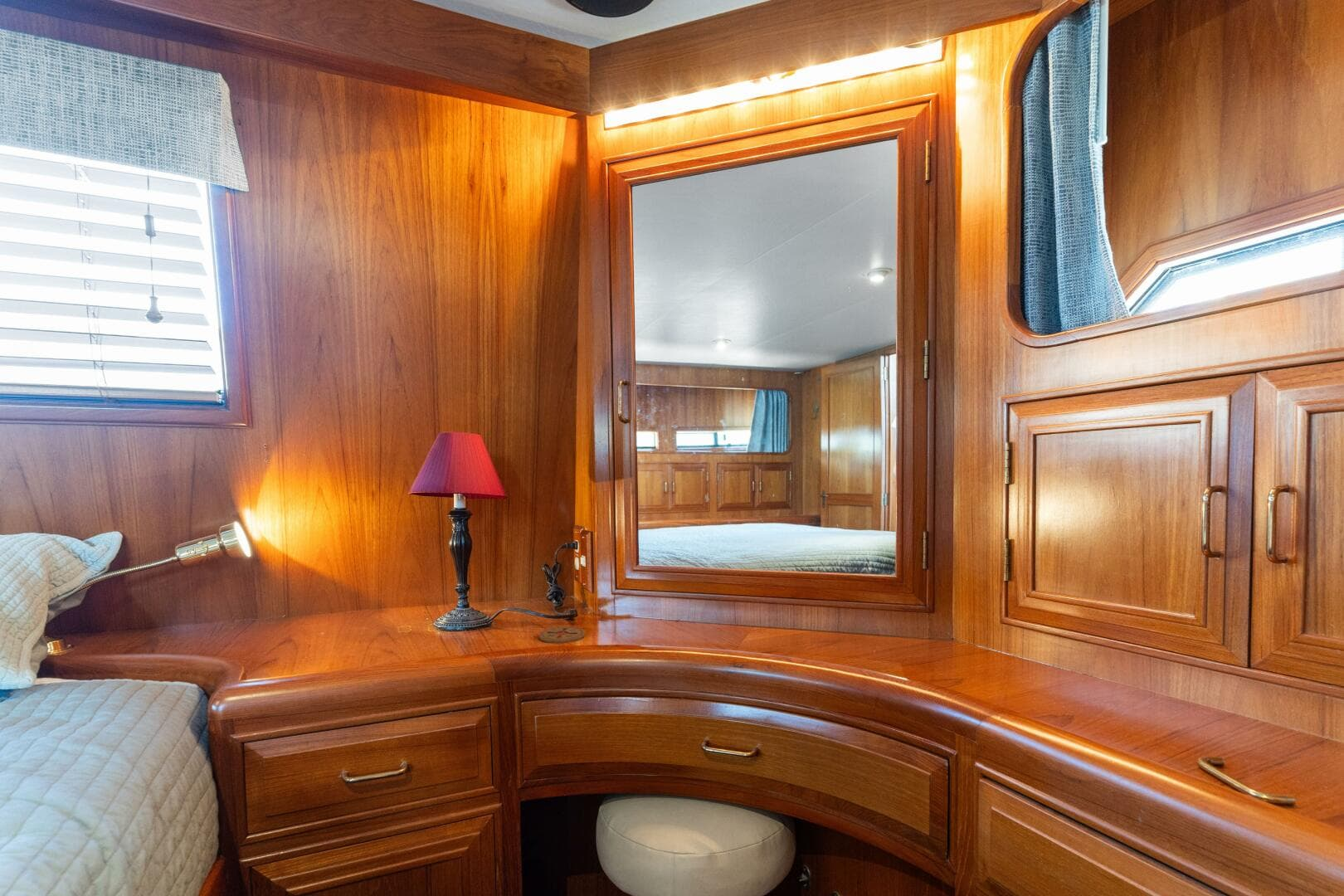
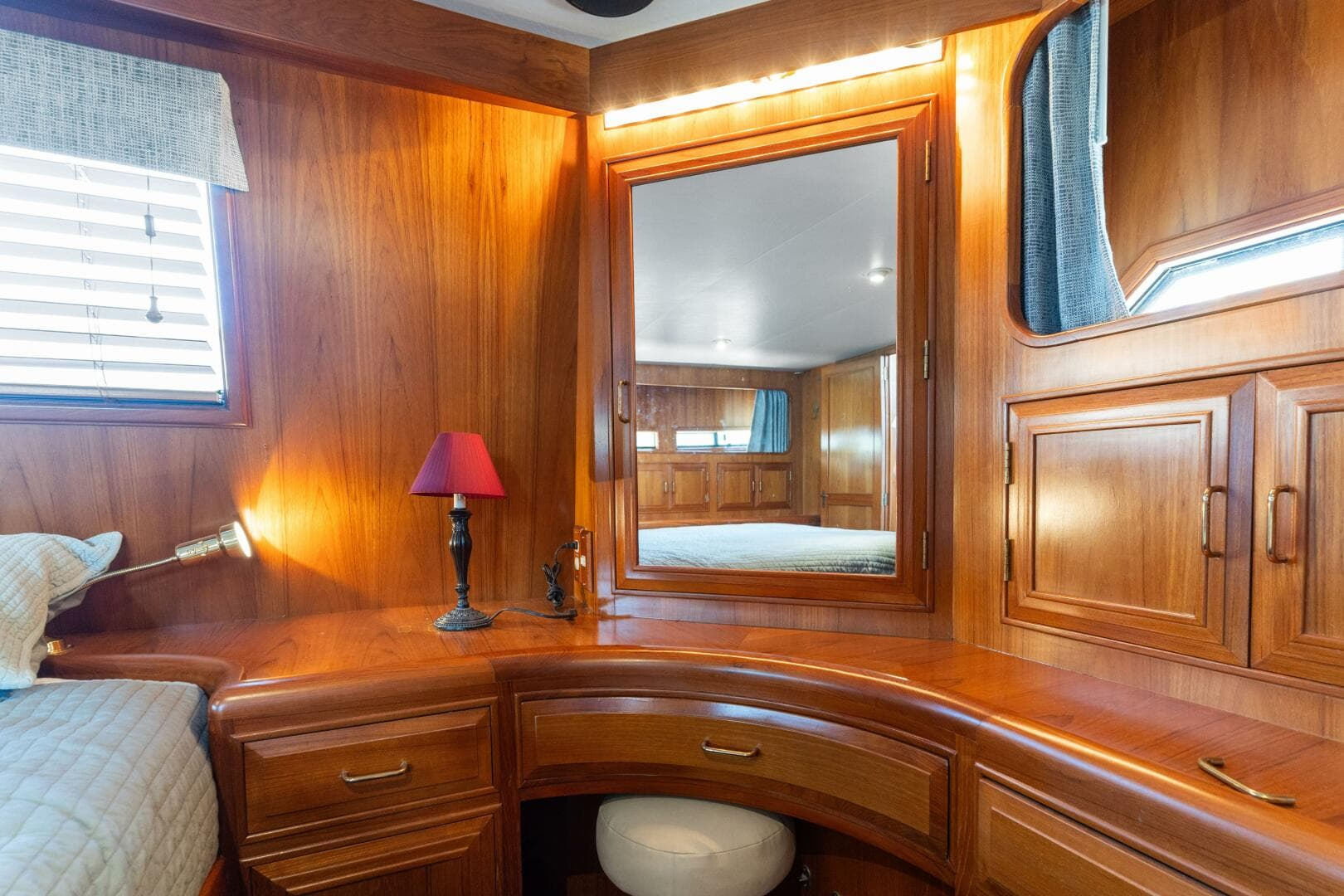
- coaster (562, 634)
